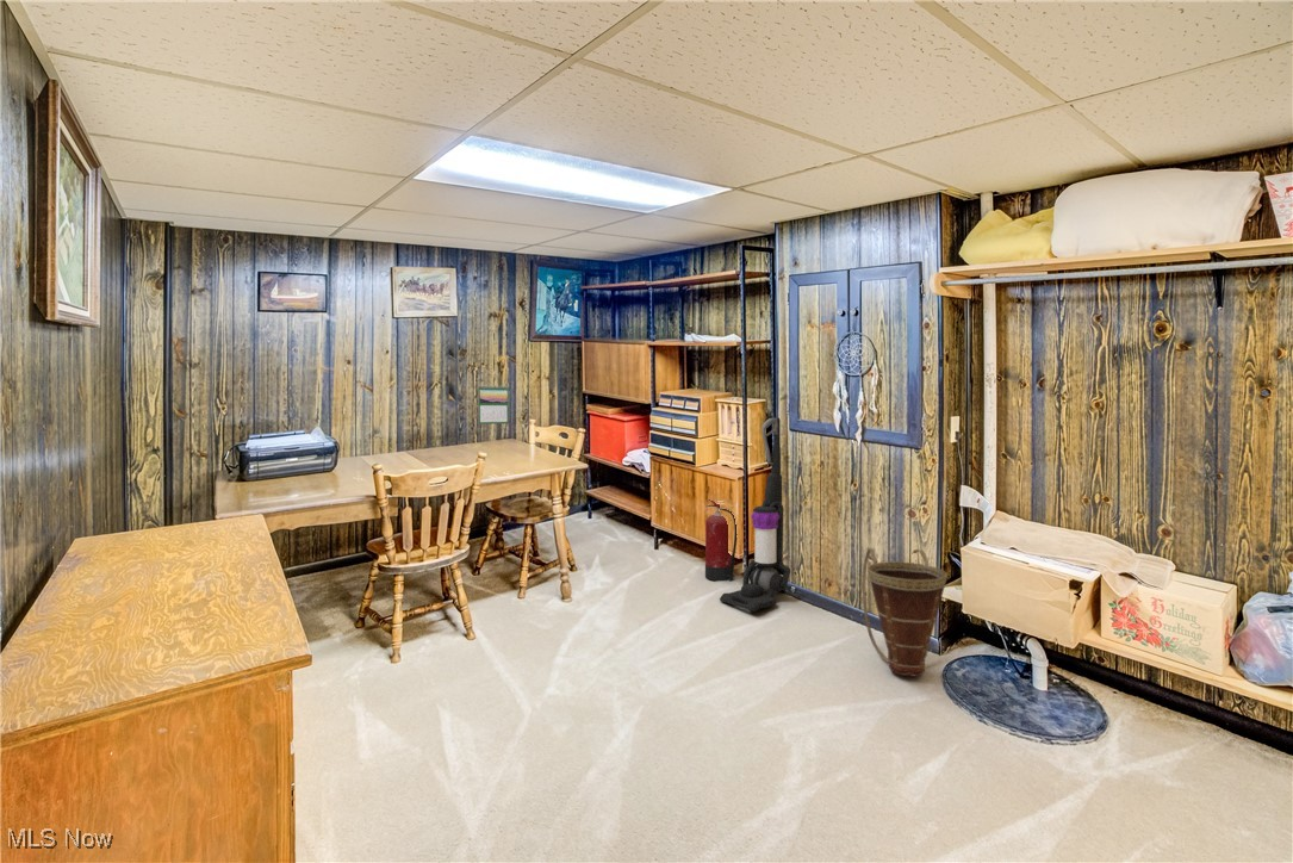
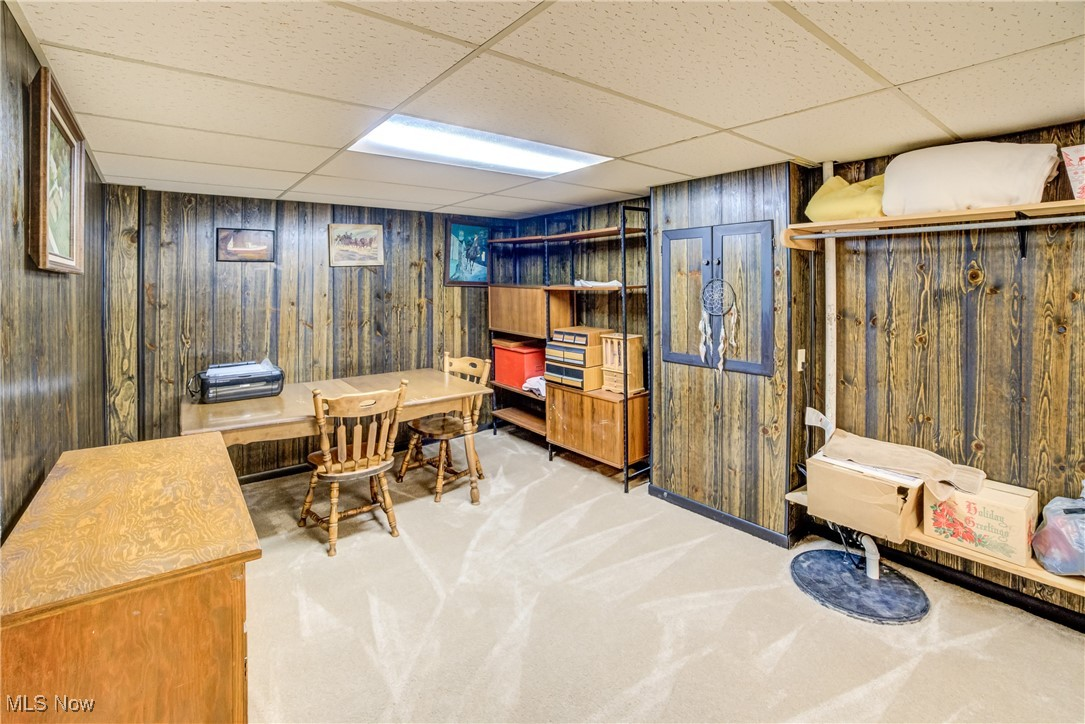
- vacuum cleaner (760, 509)
- calendar (493, 404)
- basket (900, 608)
- fire extinguisher (721, 538)
